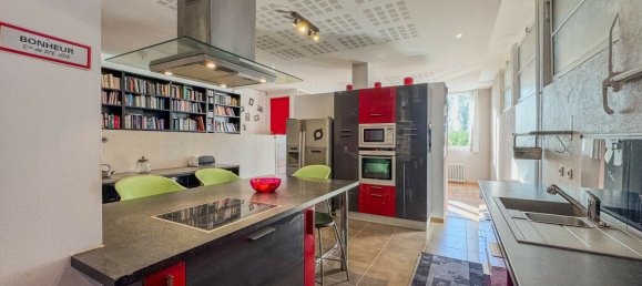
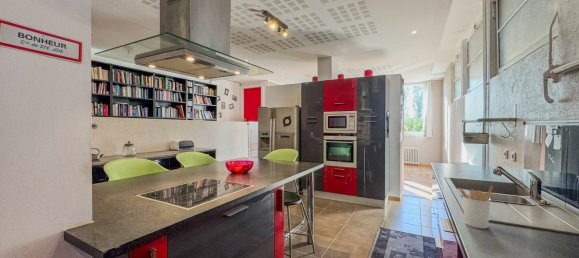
+ utensil holder (477, 206)
